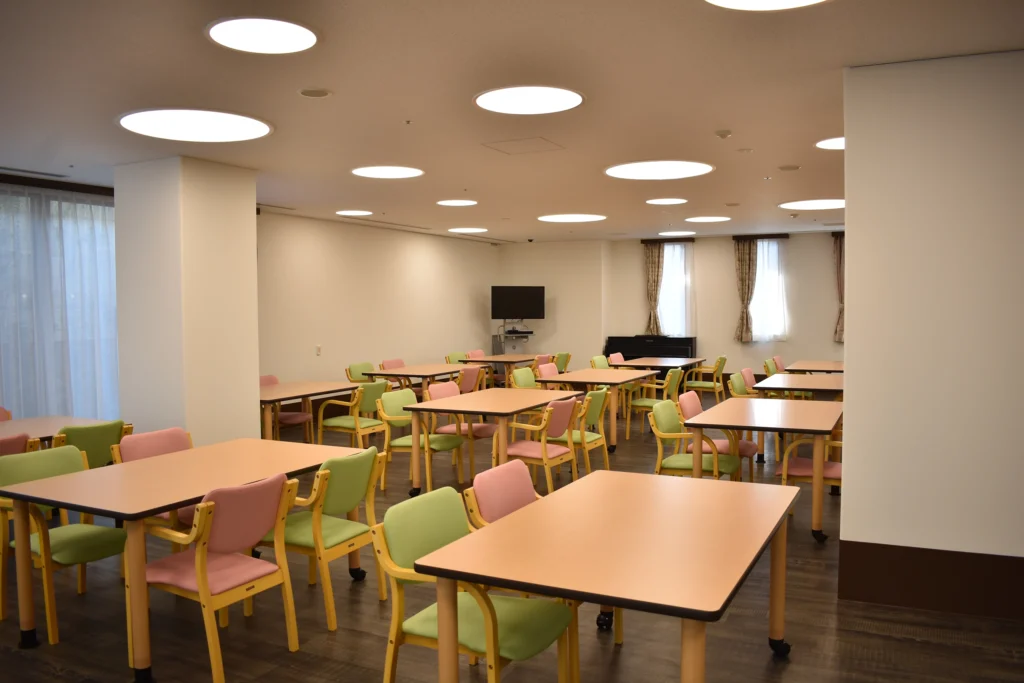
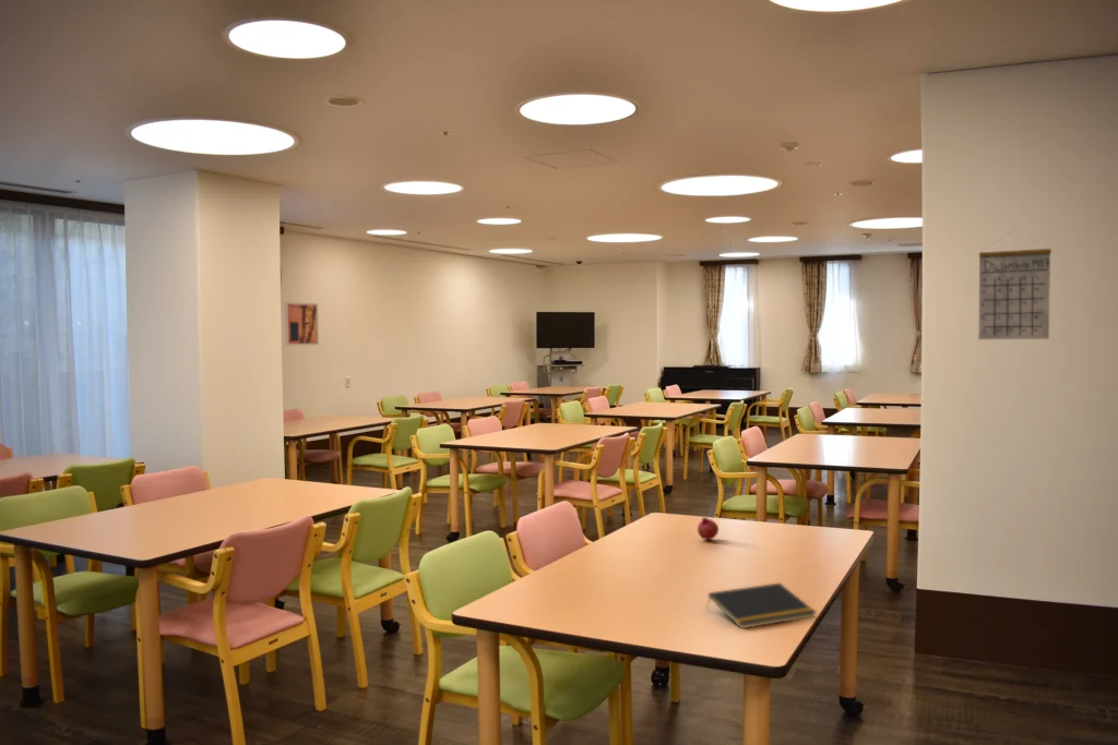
+ notepad (761, 604)
+ wall art (301, 324)
+ fruit (707, 528)
+ calendar (1013, 284)
